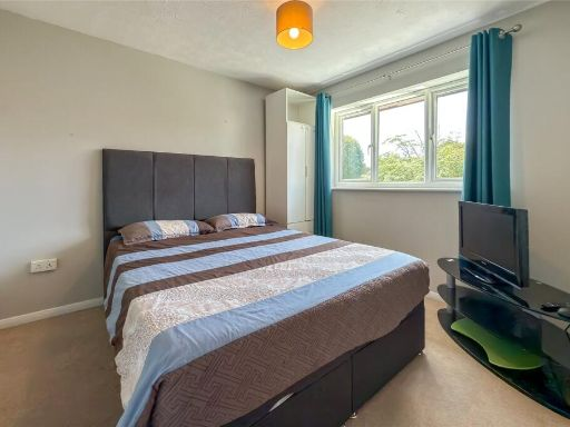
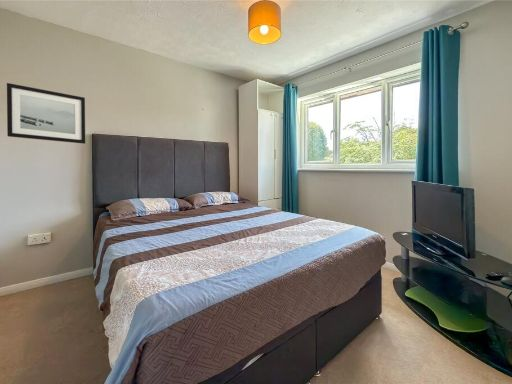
+ wall art (49, 115)
